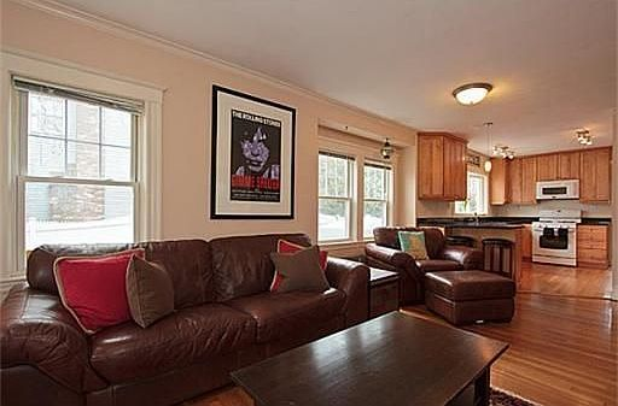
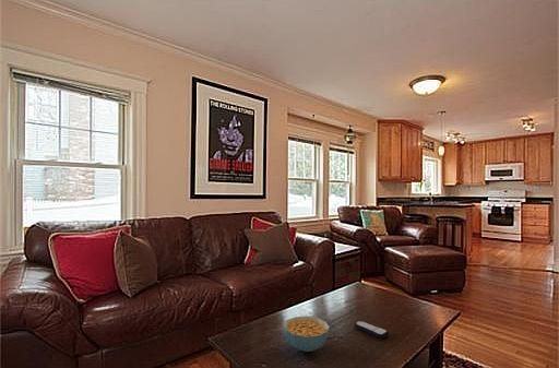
+ remote control (370, 329)
+ cereal bowl (306, 336)
